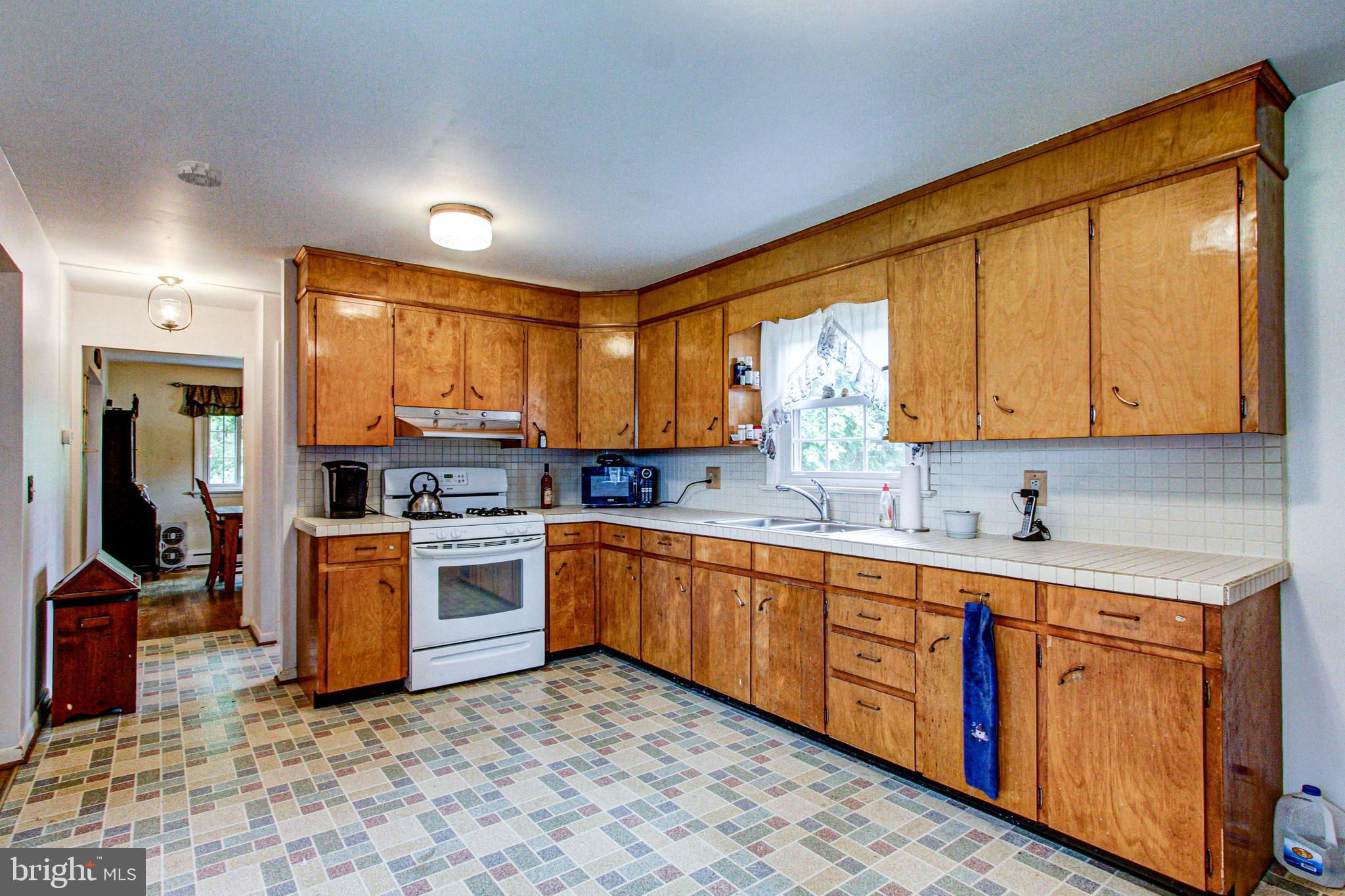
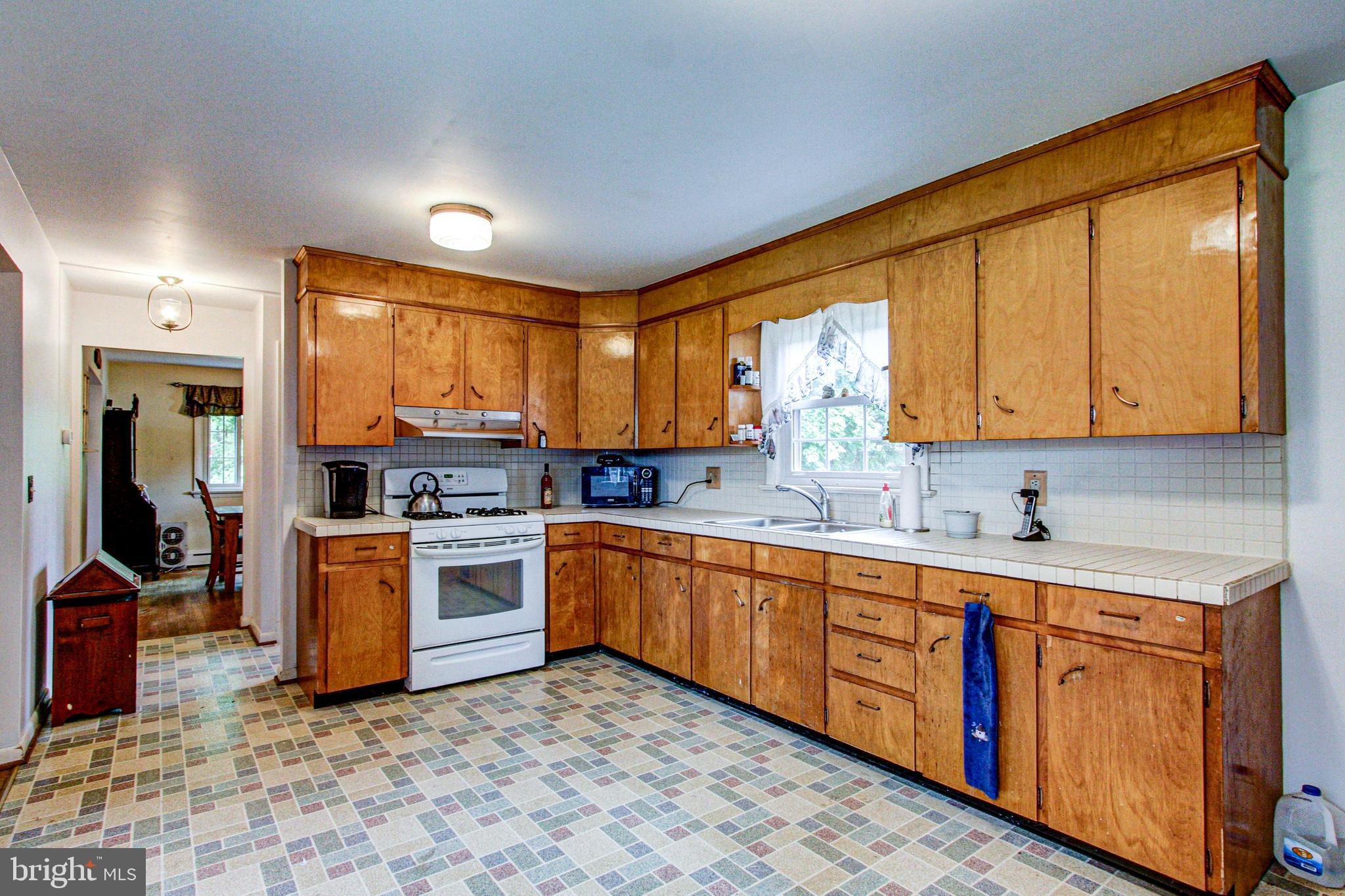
- smoke detector (200, 173)
